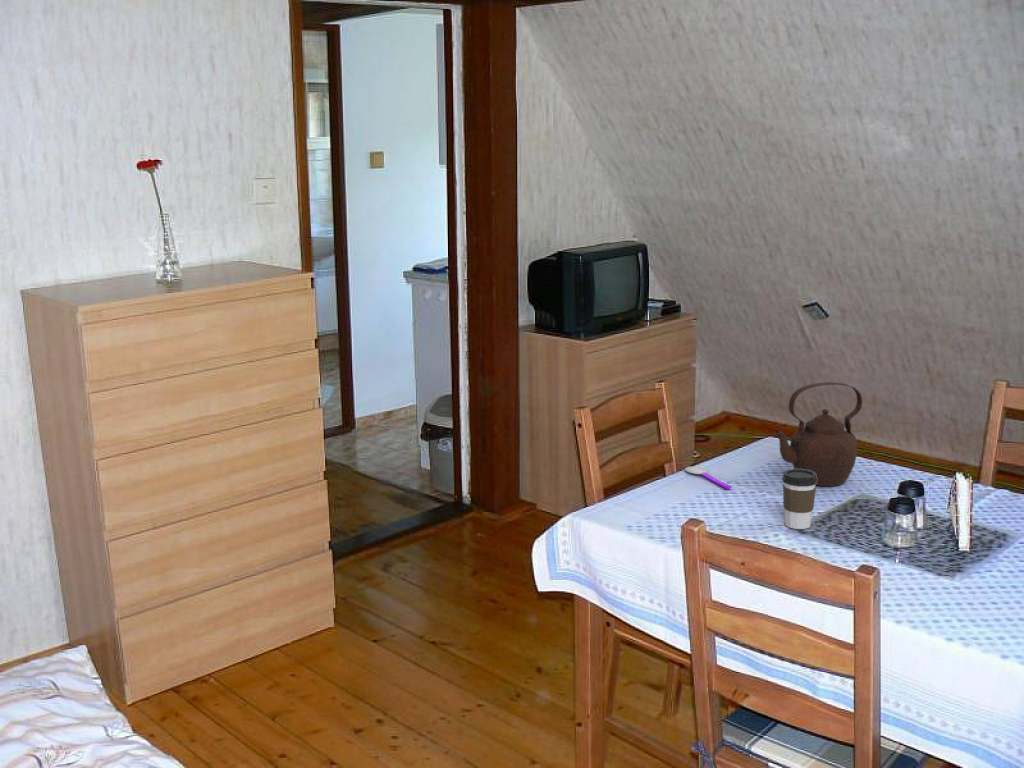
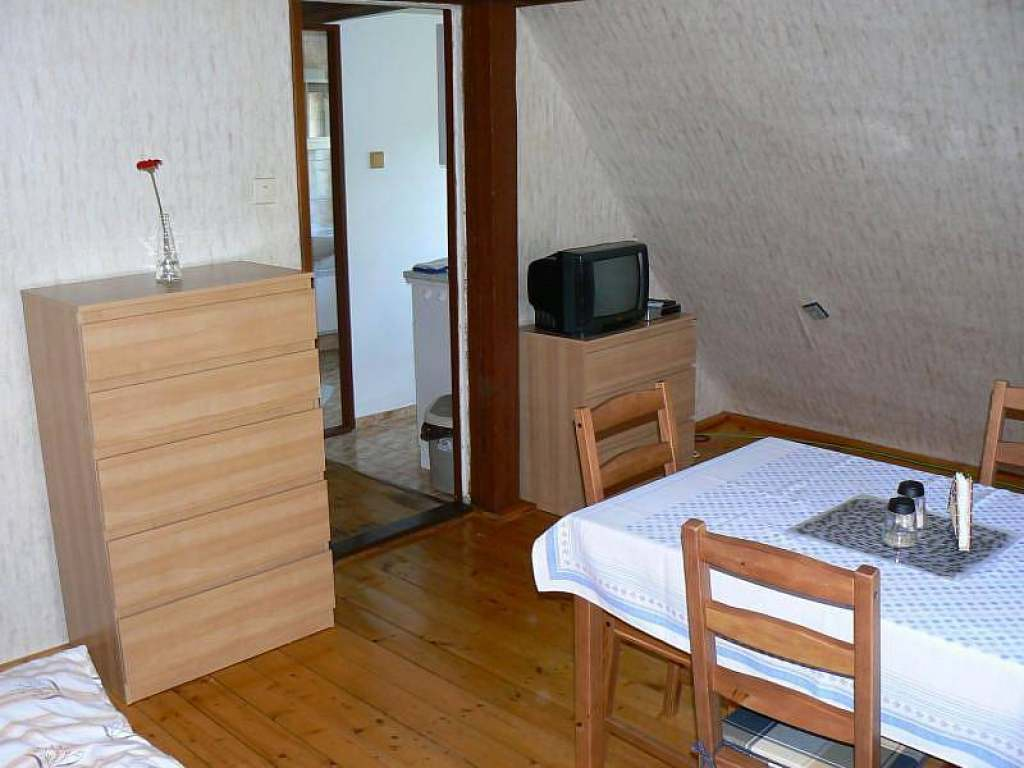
- spoon (708, 476)
- coffee cup (798, 499)
- teapot (815, 432)
